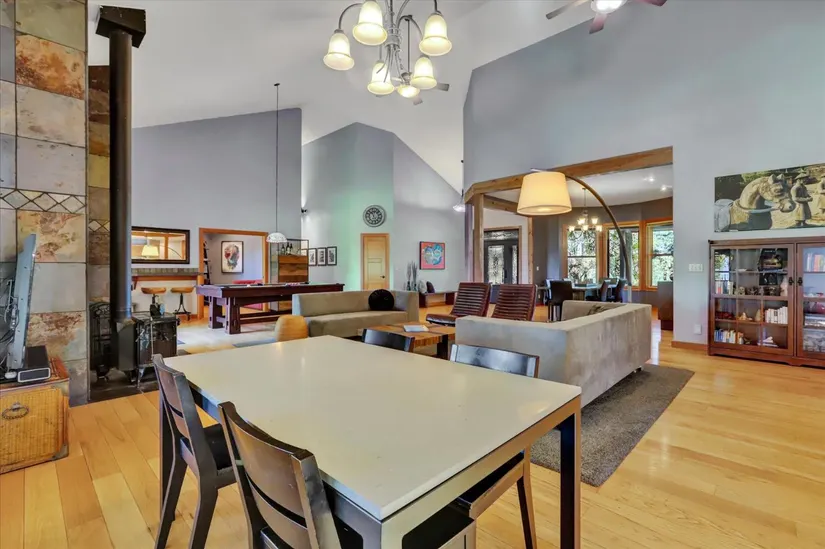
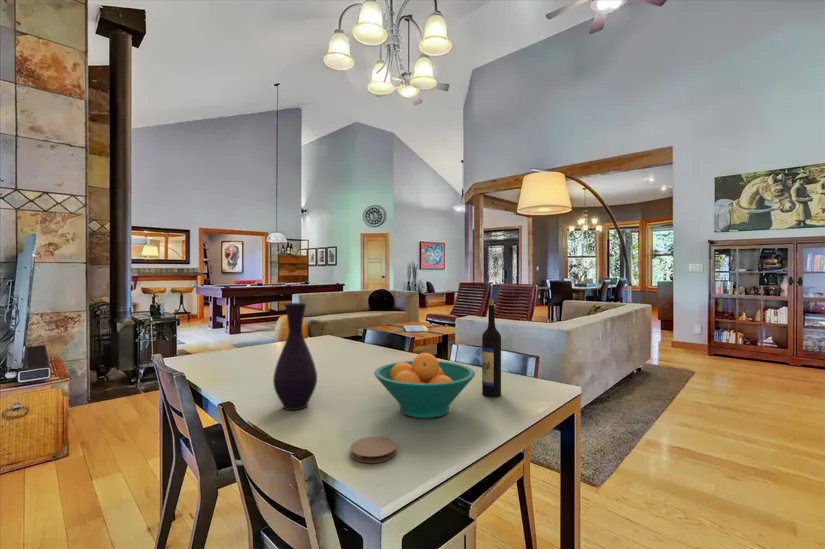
+ coaster (373, 449)
+ wine bottle (491, 346)
+ fruit bowl (424, 381)
+ vase (295, 354)
